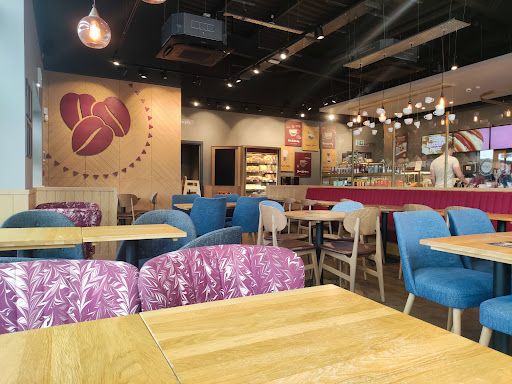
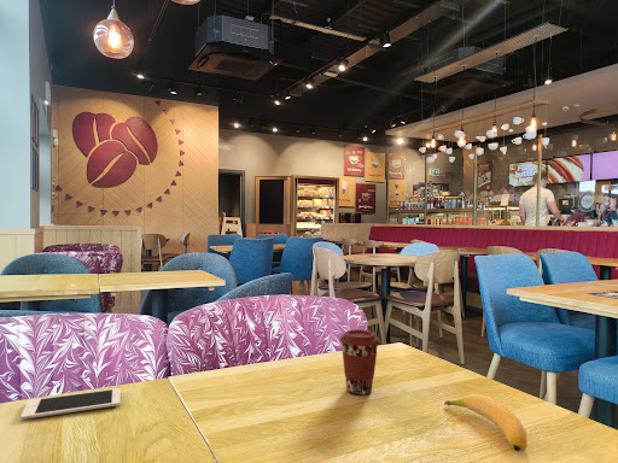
+ banana (488, 416)
+ coffee cup (358, 361)
+ cell phone (74, 403)
